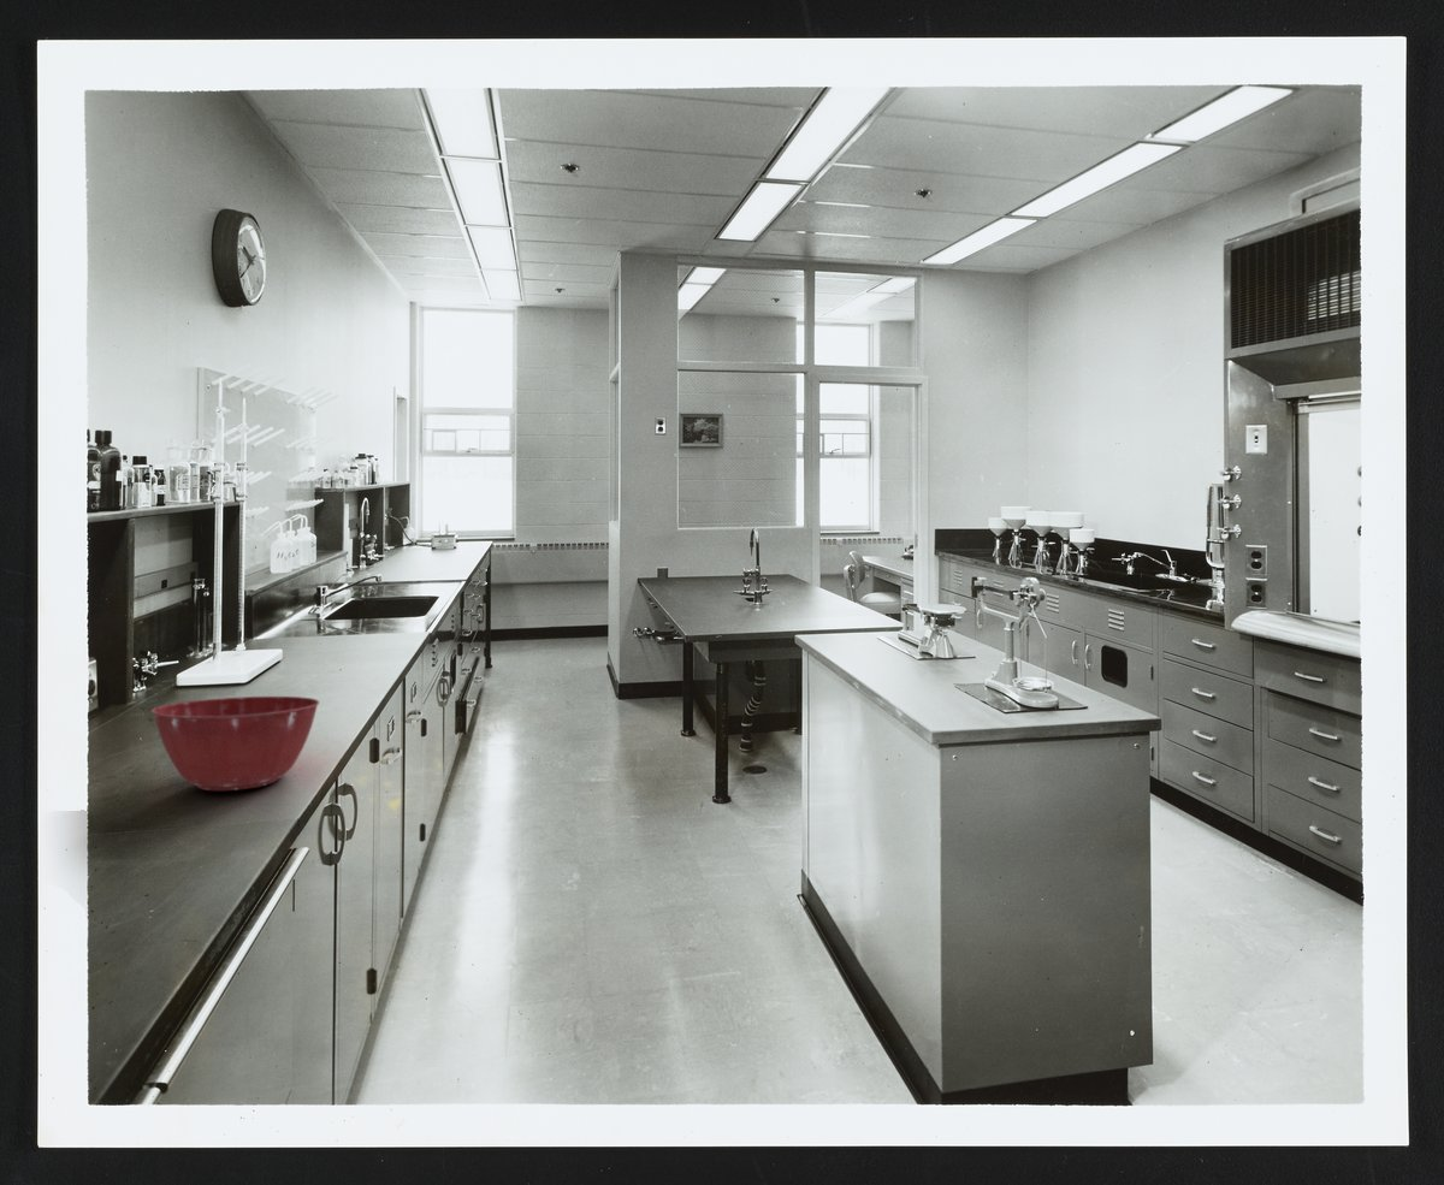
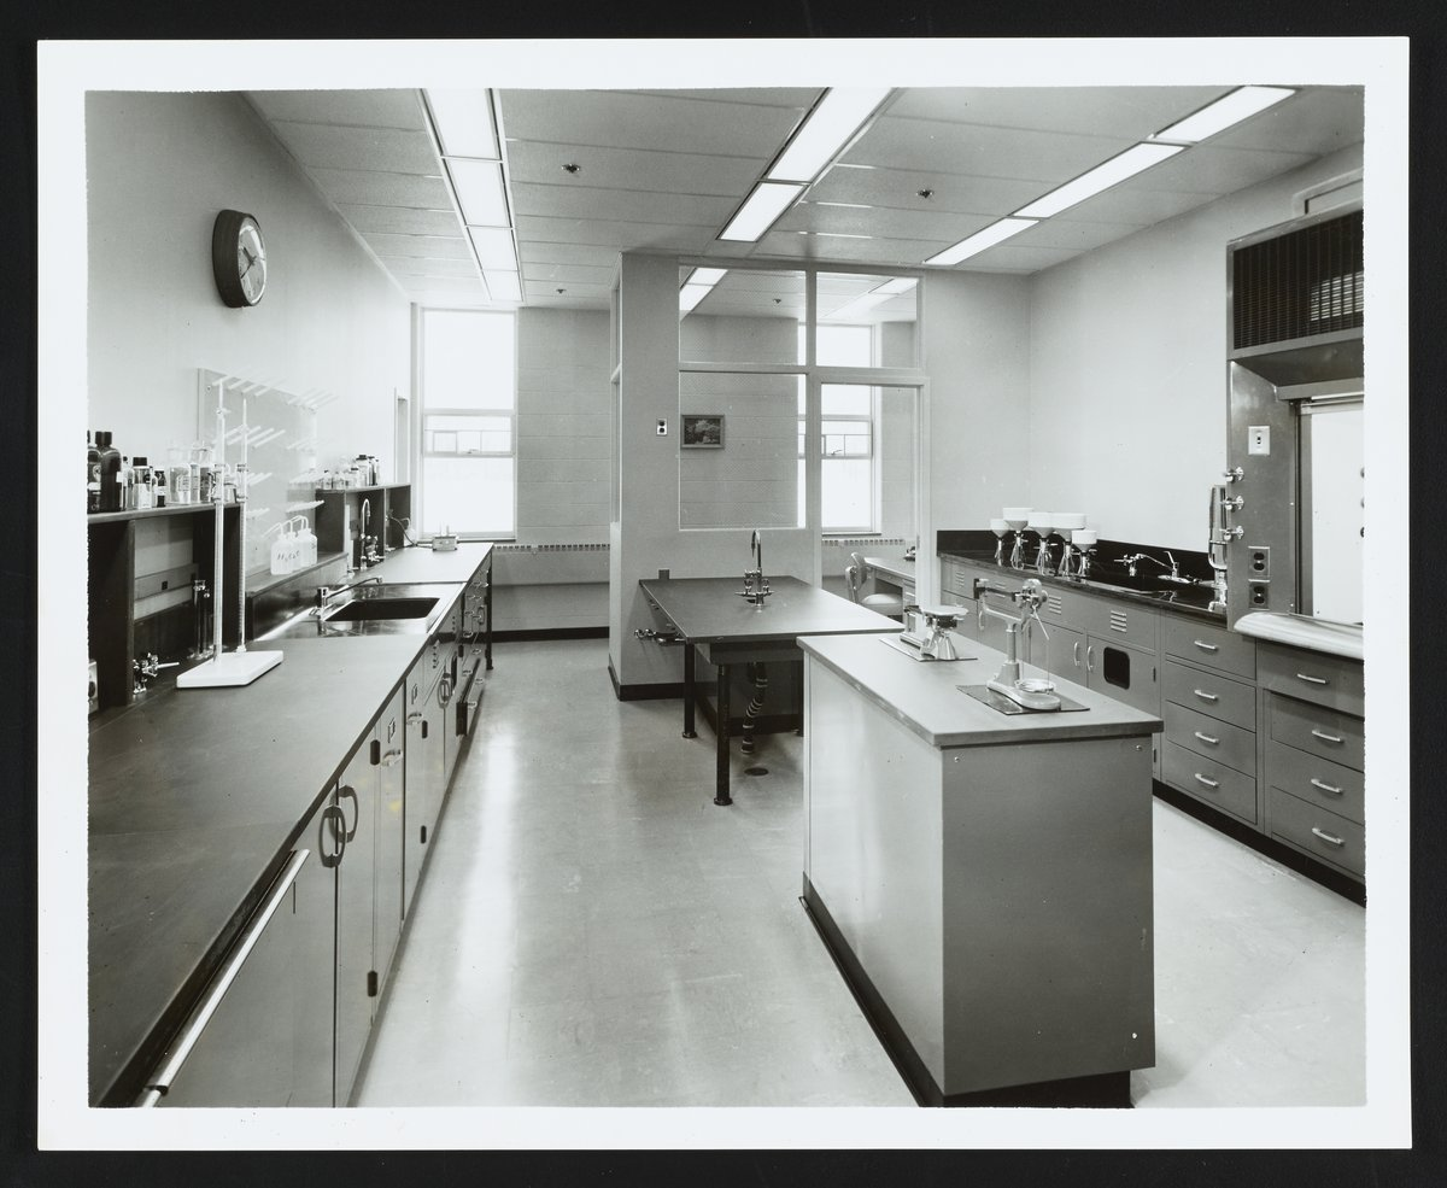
- mixing bowl (239, 743)
